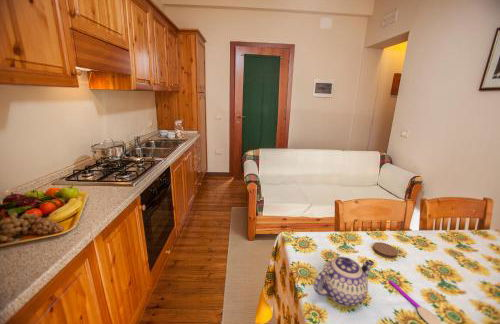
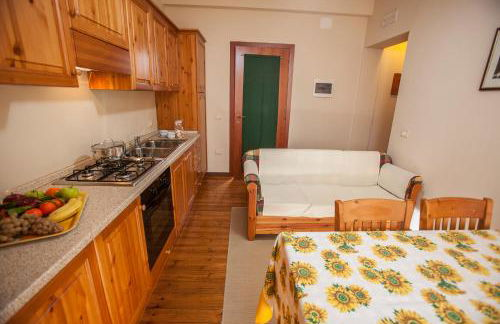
- teapot (344, 277)
- coaster (384, 249)
- spoon (412, 301)
